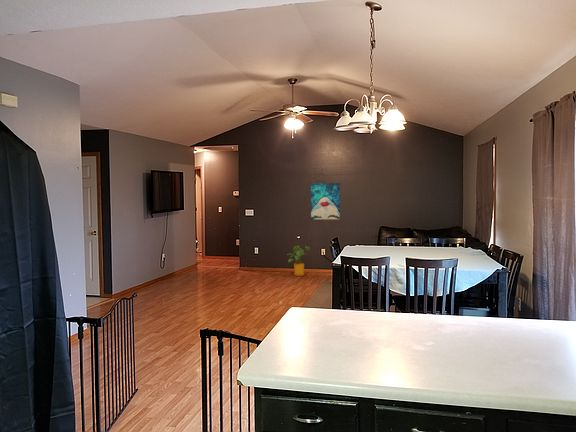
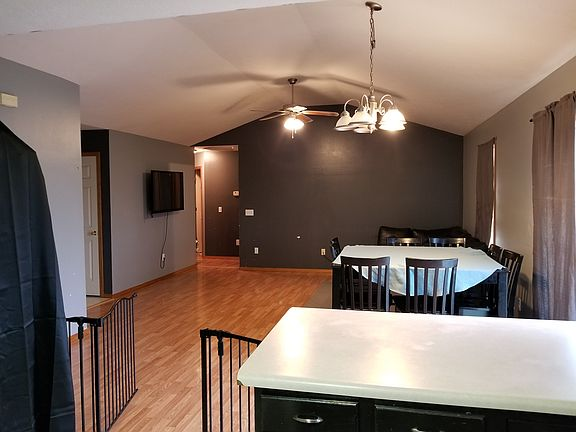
- wall art (325, 201)
- house plant (298, 260)
